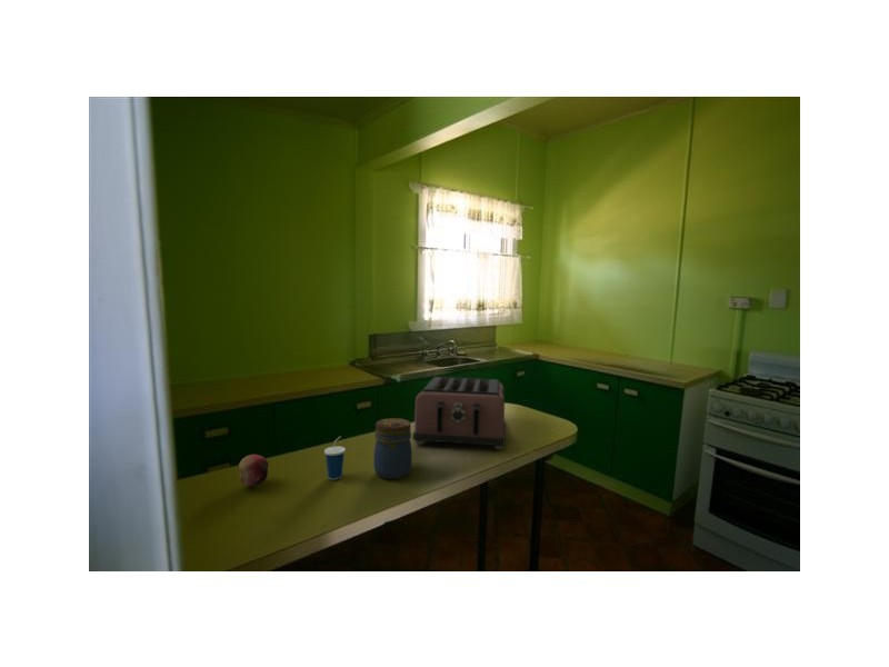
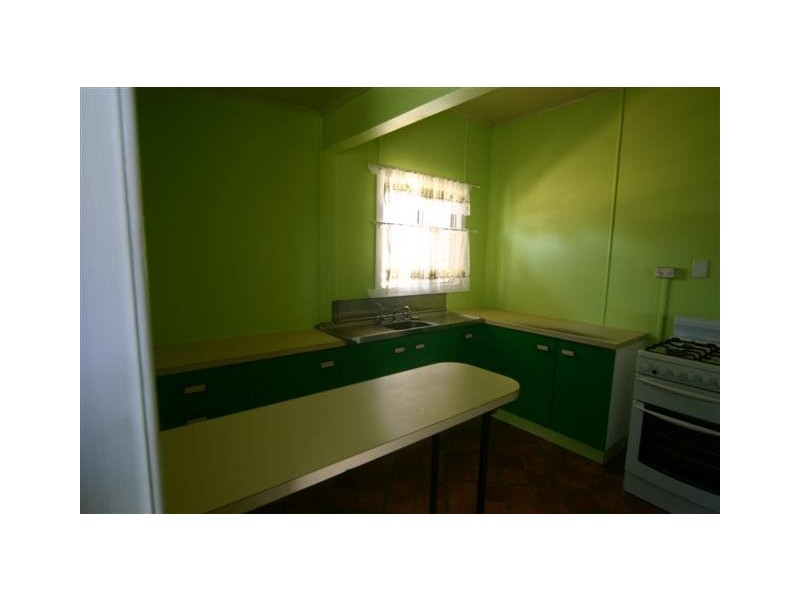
- fruit (253, 469)
- jar (393, 446)
- cup (334, 456)
- toaster (461, 409)
